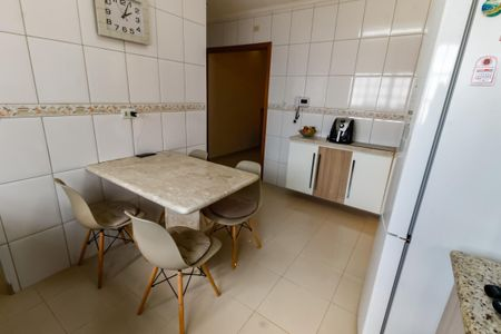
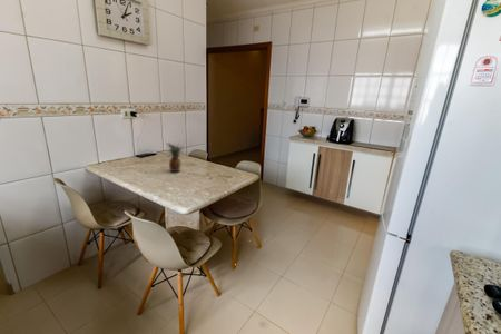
+ fruit (175, 156)
